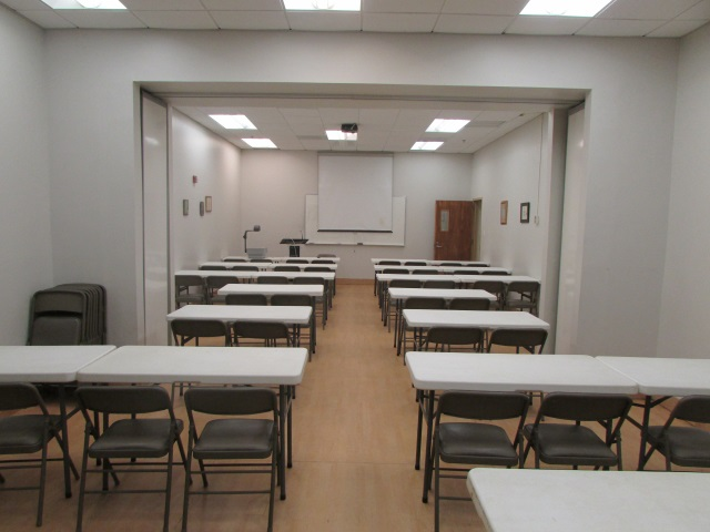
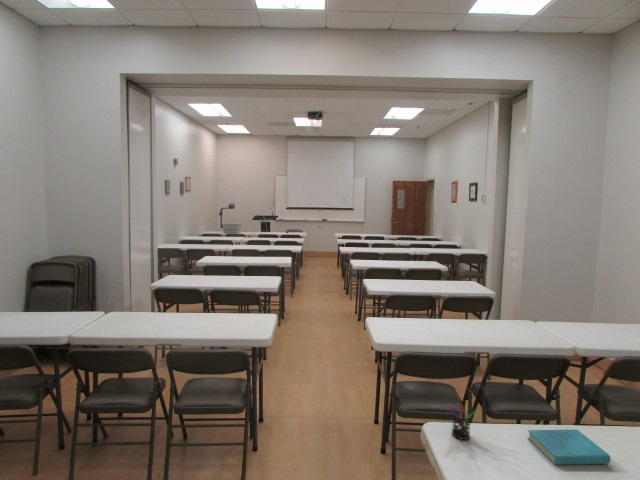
+ pen holder (463, 419)
+ book (566, 446)
